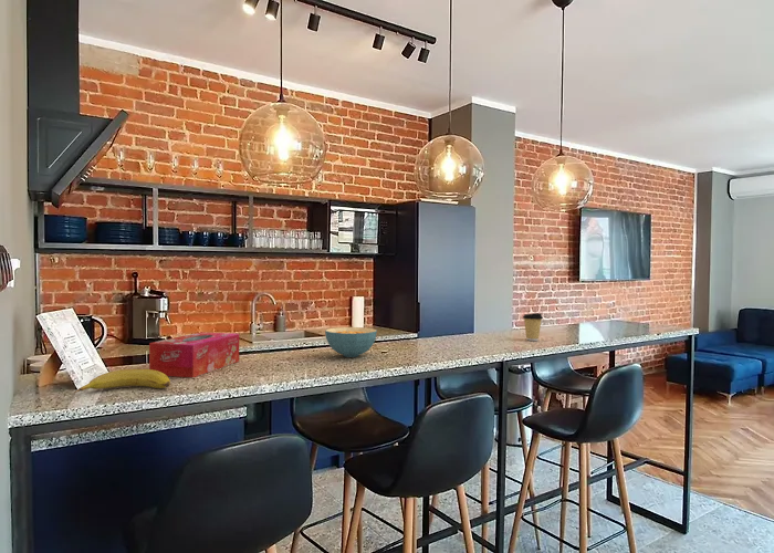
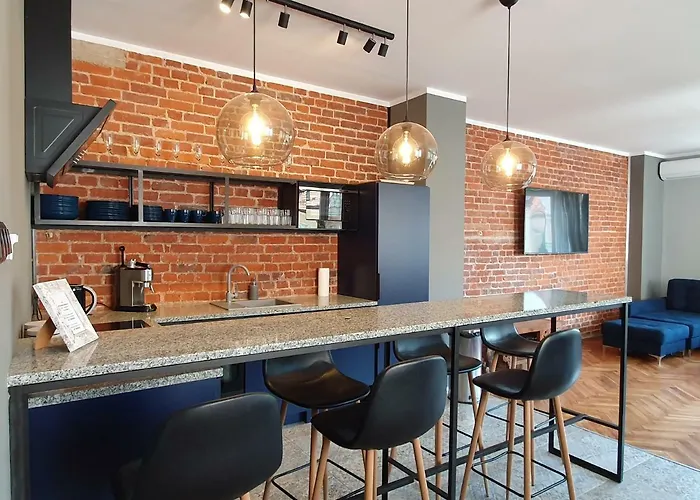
- cereal bowl (351, 343)
- fruit (125, 383)
- coffee cup (532, 326)
- tissue box (197, 353)
